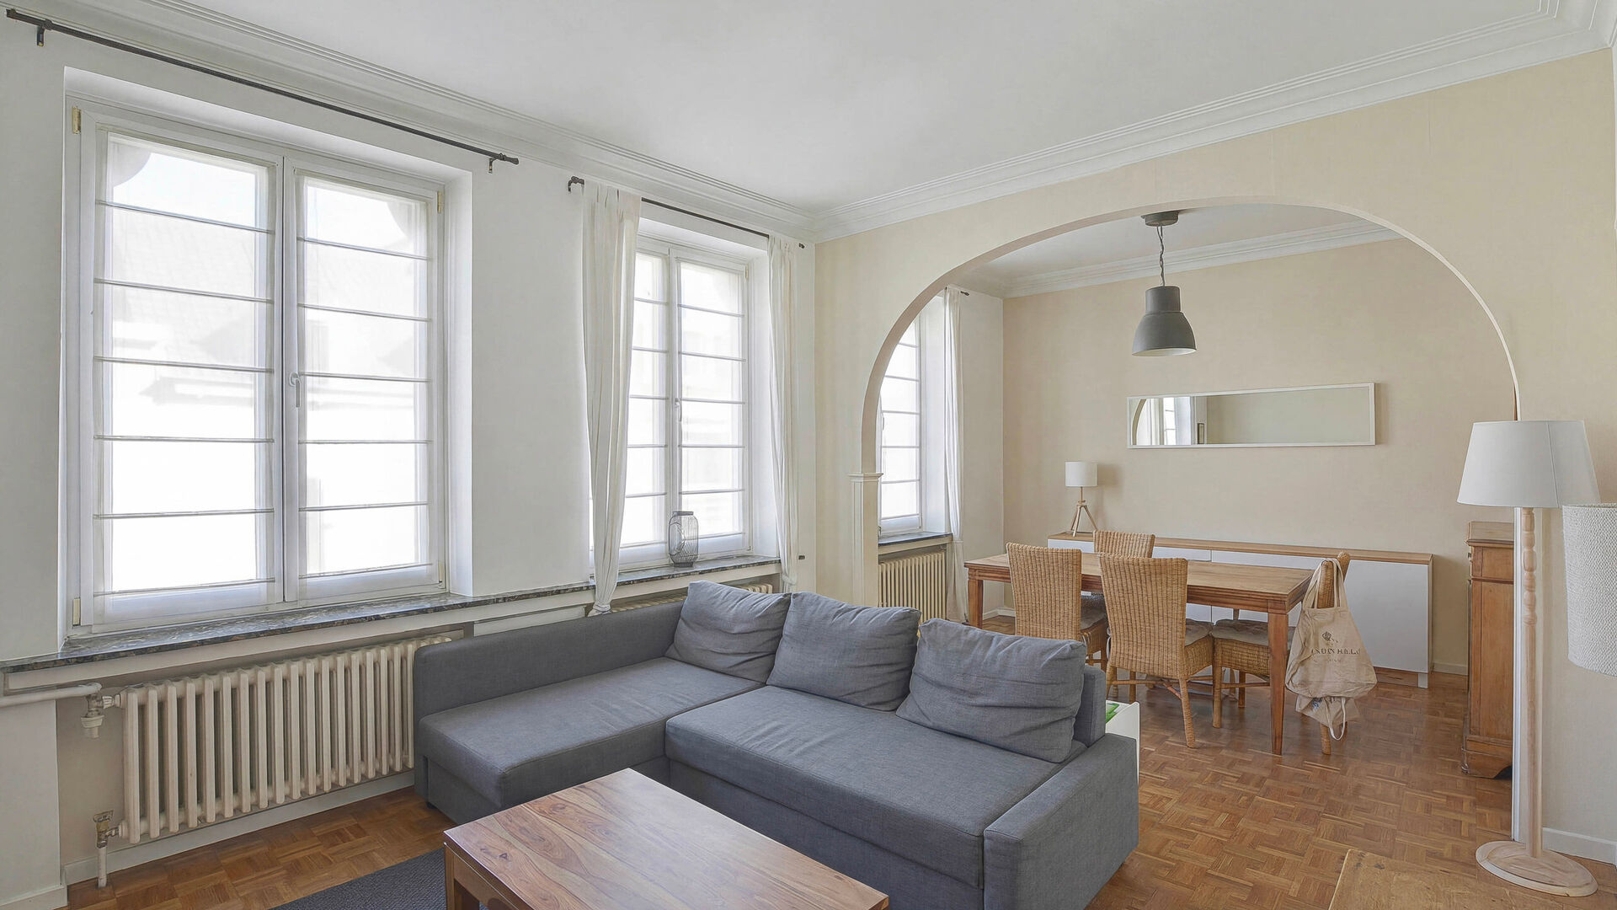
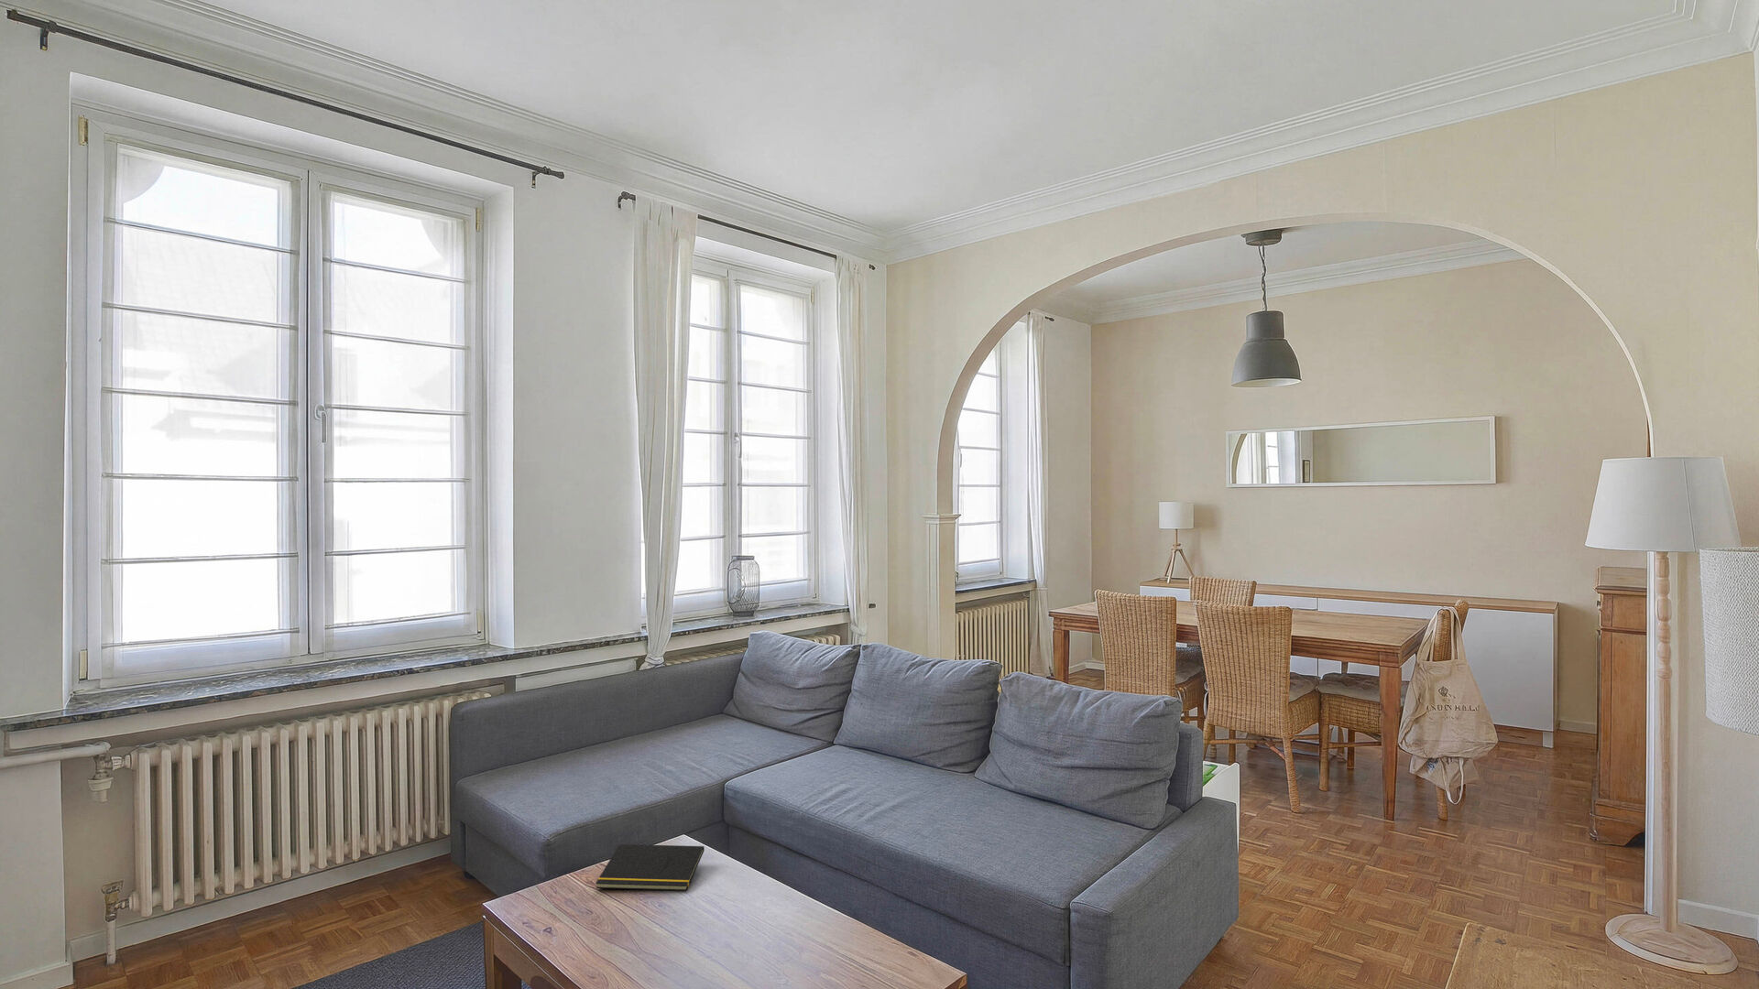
+ notepad (651, 866)
